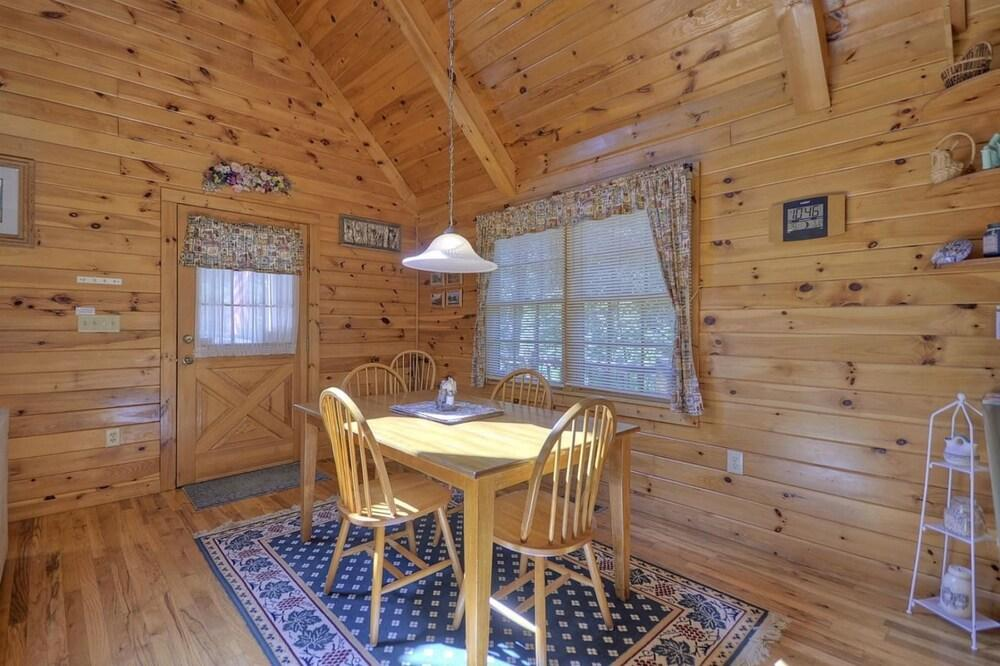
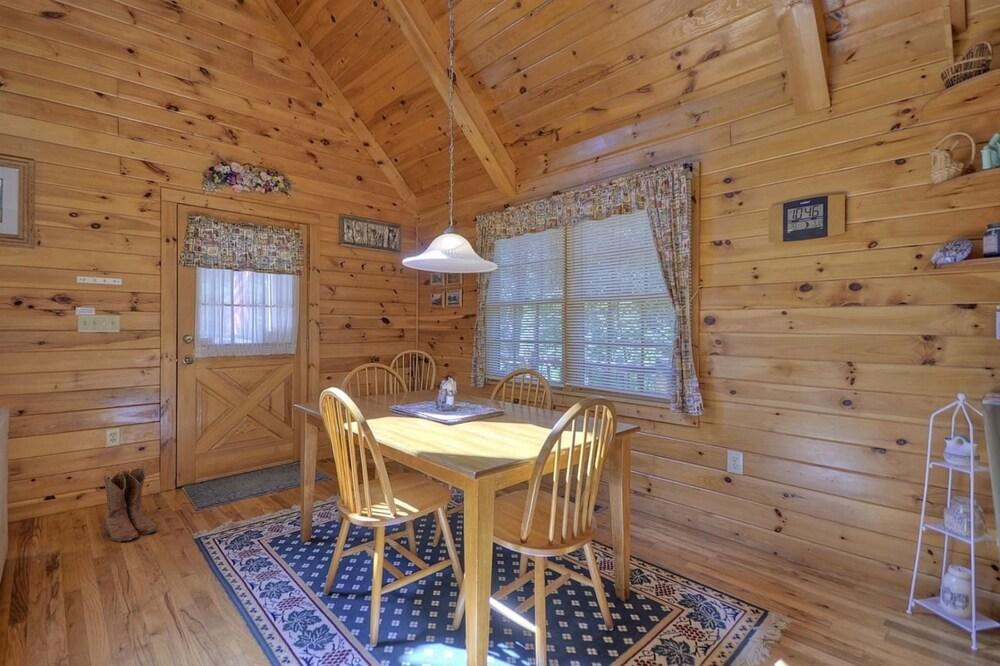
+ boots (130, 501)
